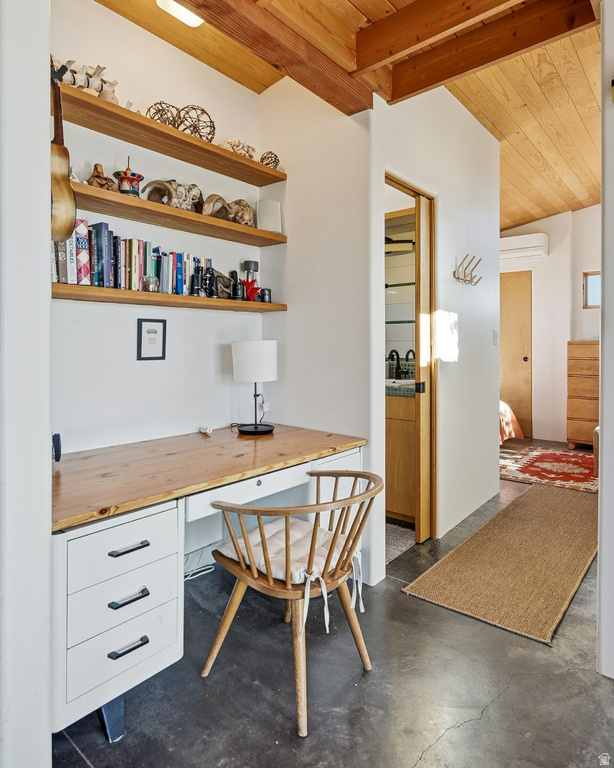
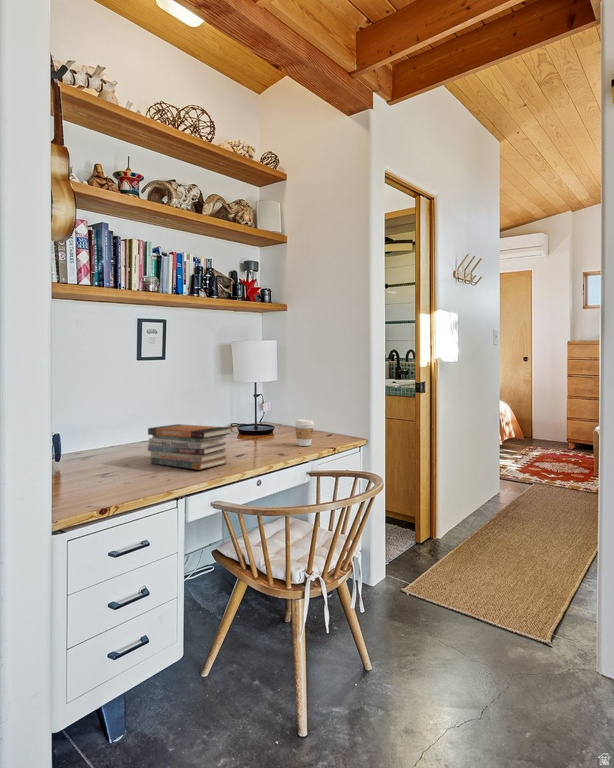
+ book stack (188, 445)
+ coffee cup (304, 432)
